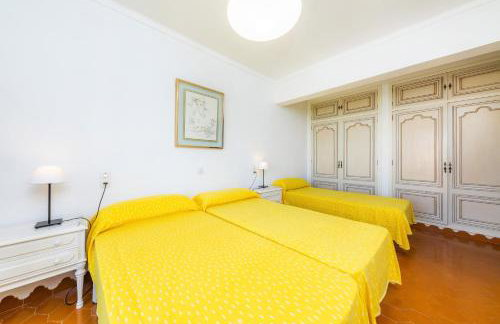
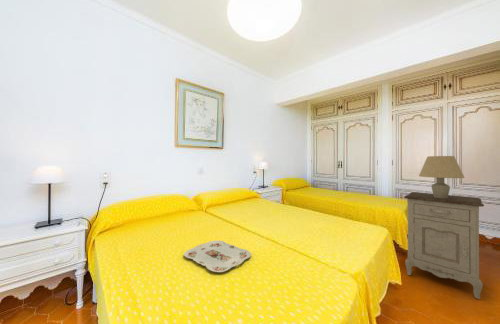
+ serving tray (217, 254)
+ nightstand (440, 237)
+ table lamp (440, 176)
